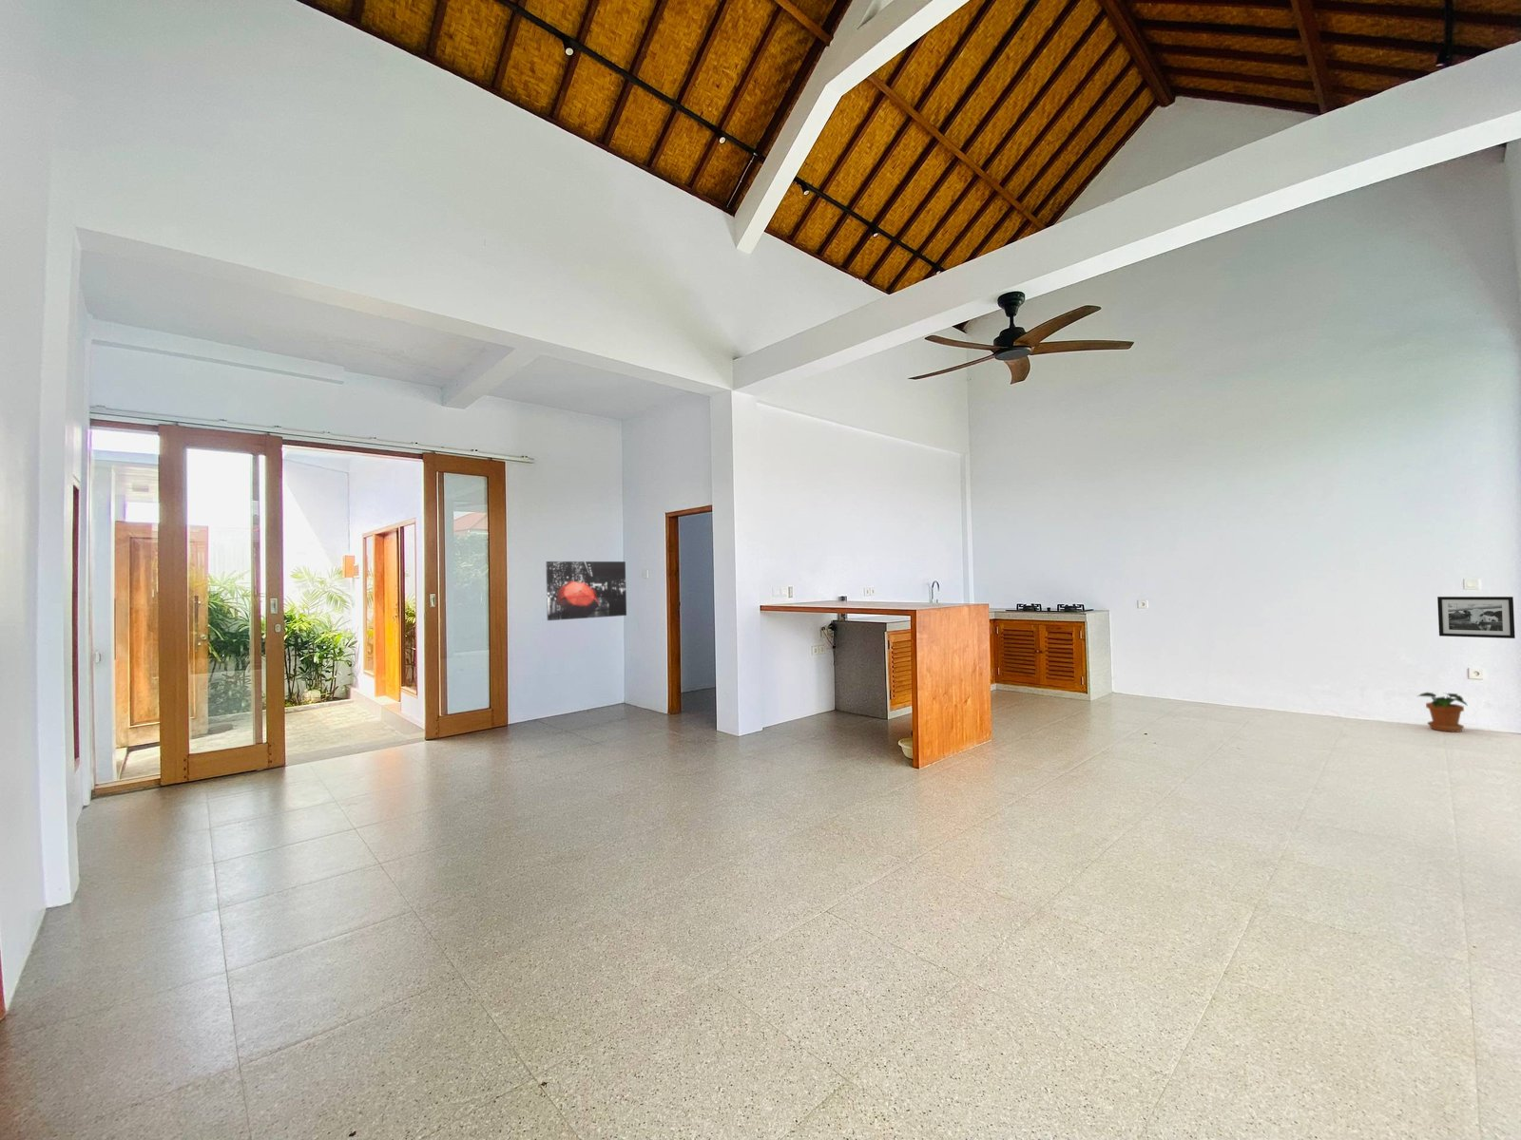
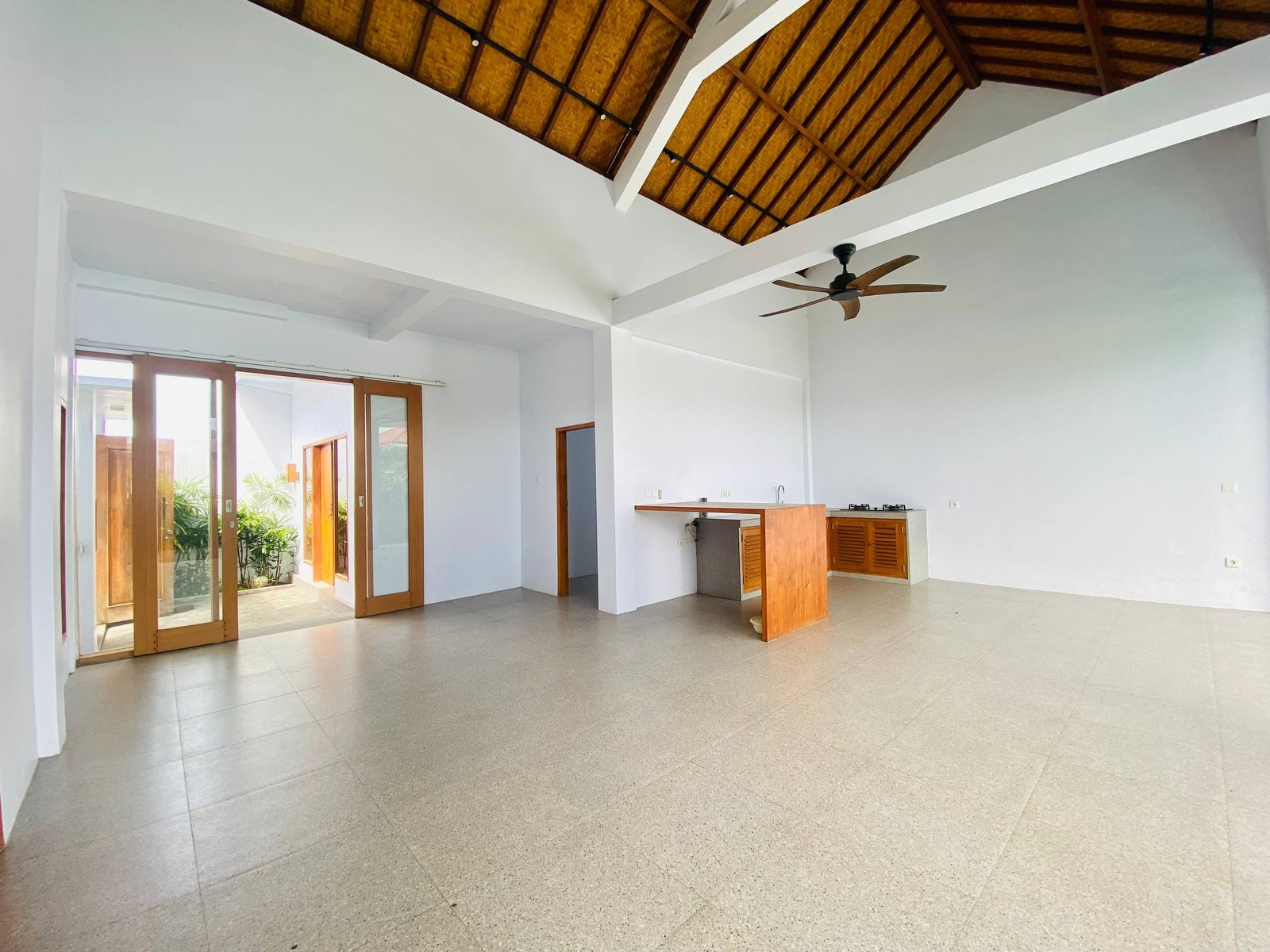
- wall art (588, 589)
- picture frame (1474, 617)
- potted plant (1441, 711)
